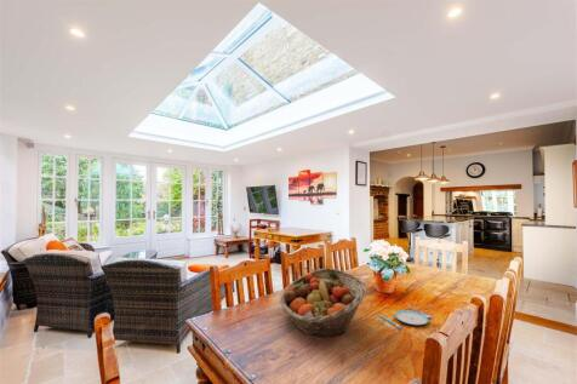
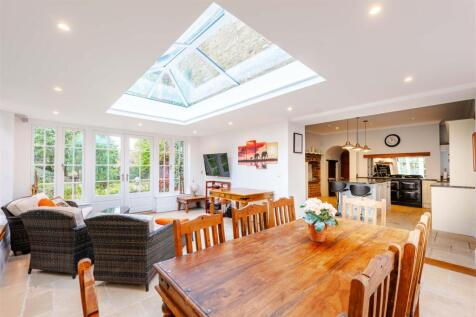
- plate (405, 316)
- fruit basket (321, 298)
